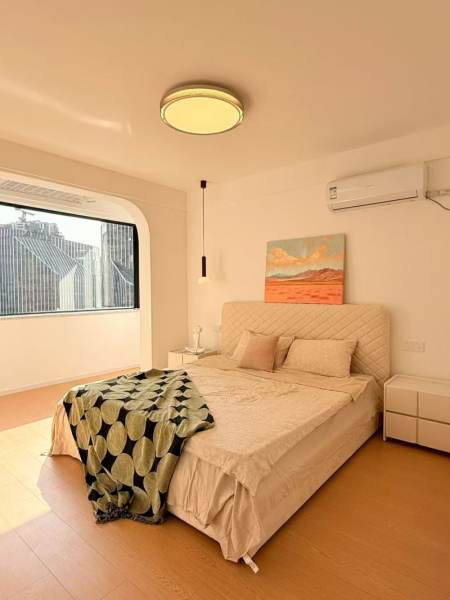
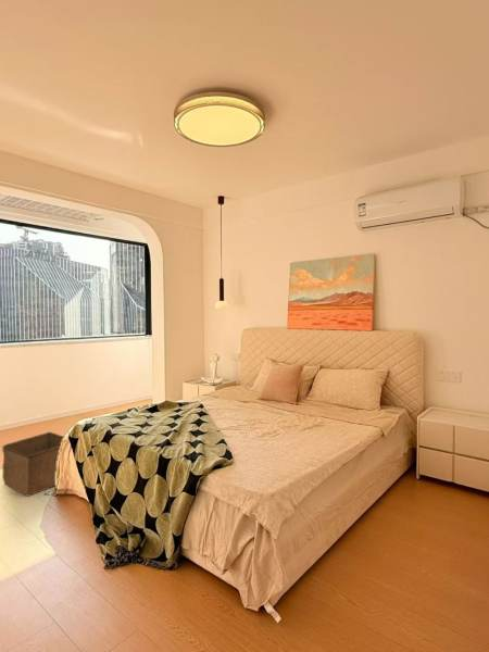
+ storage bin (40, 461)
